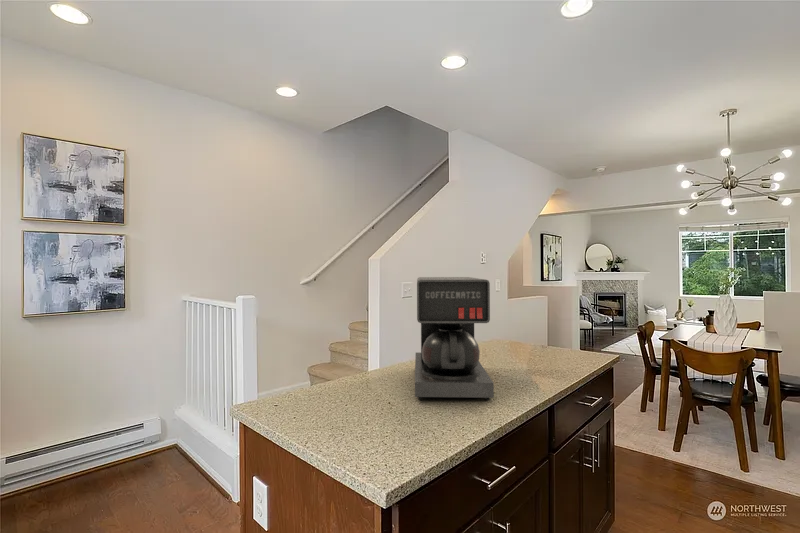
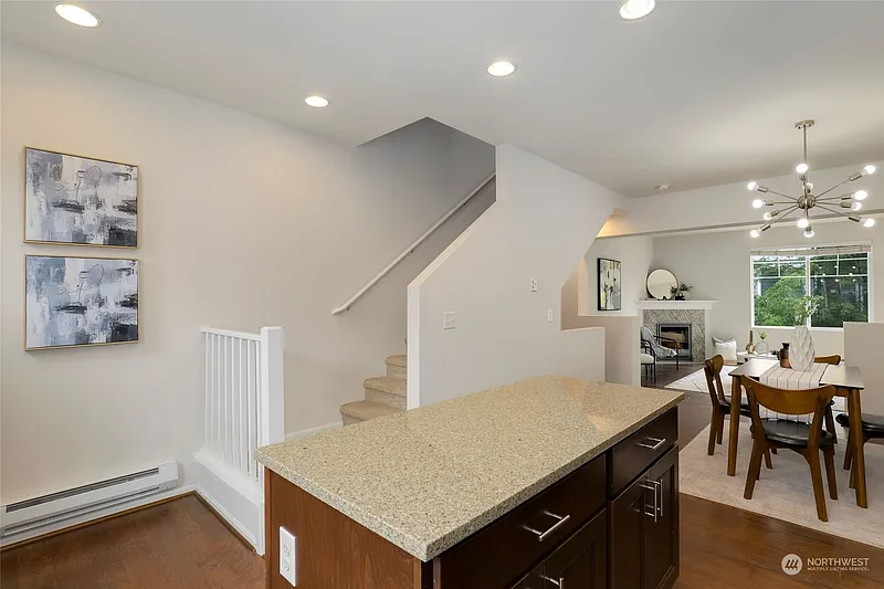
- coffee maker (448, 329)
